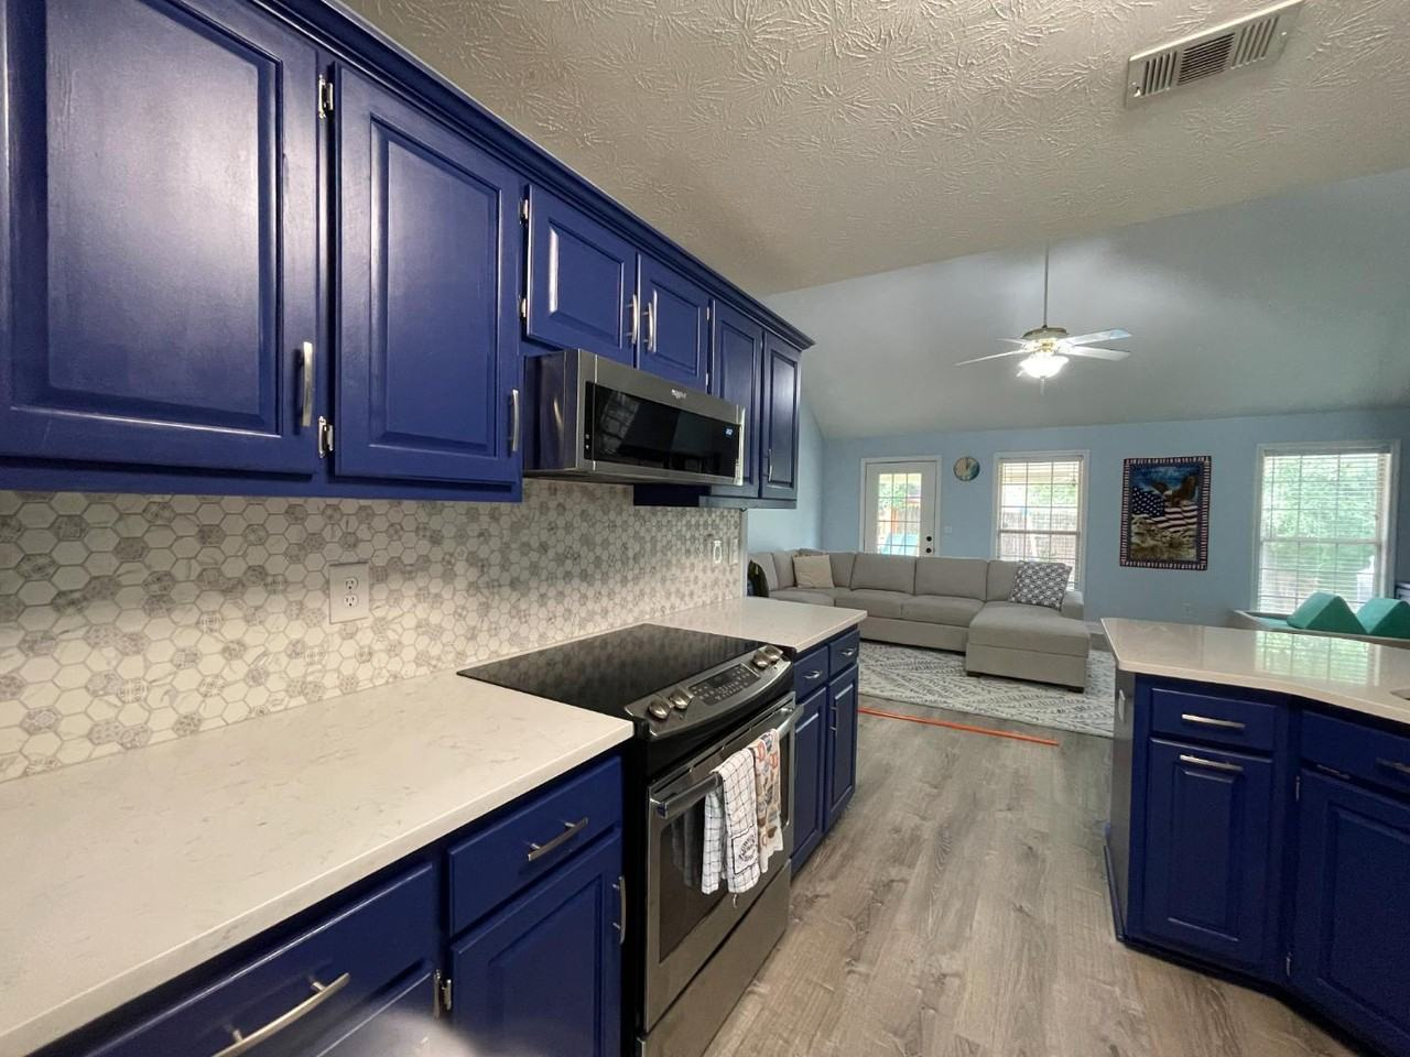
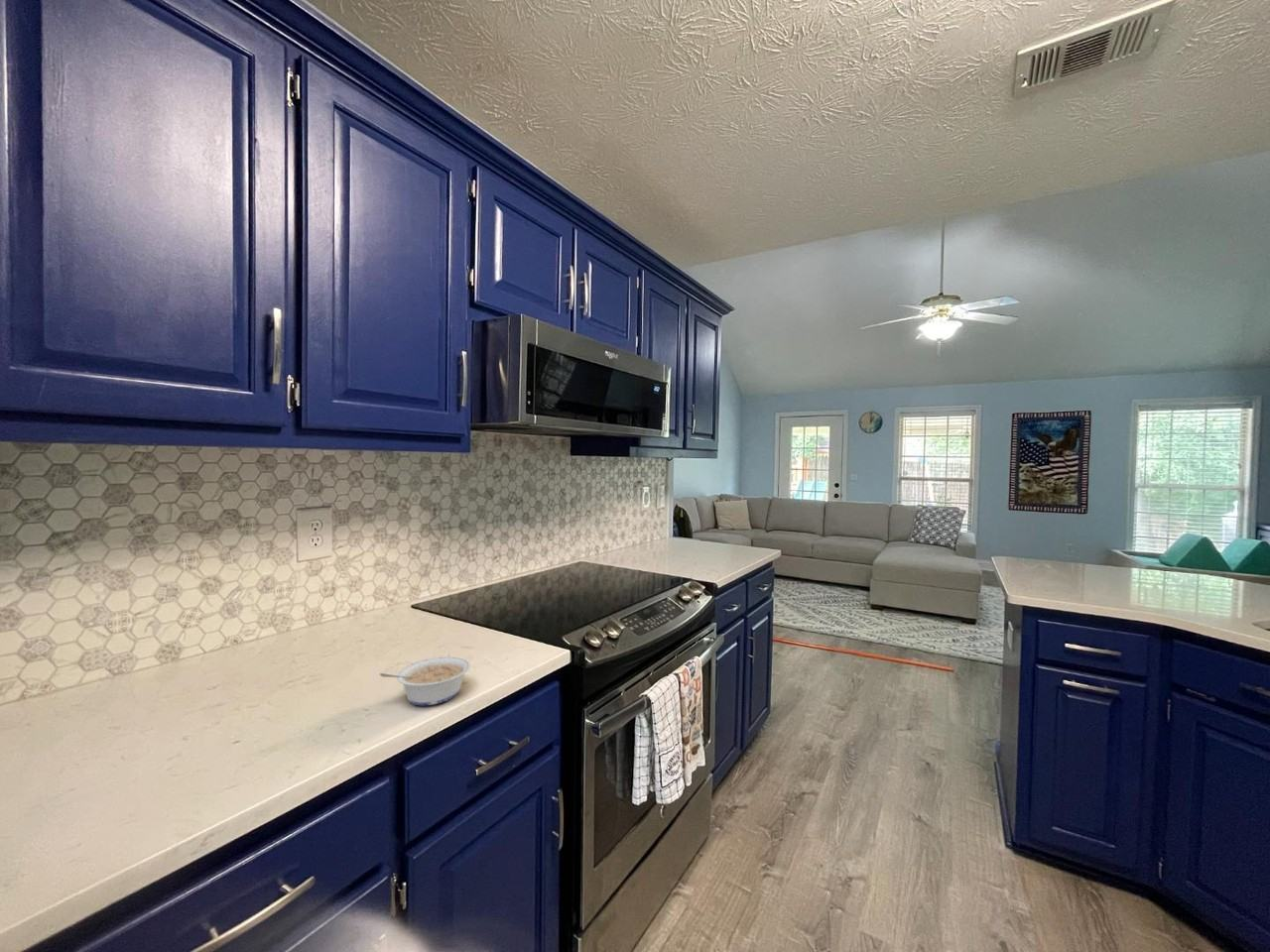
+ legume (432, 680)
